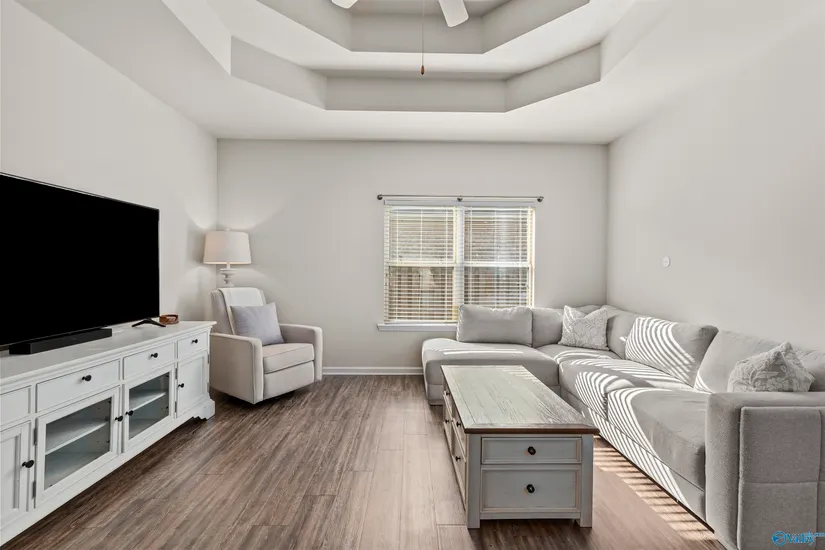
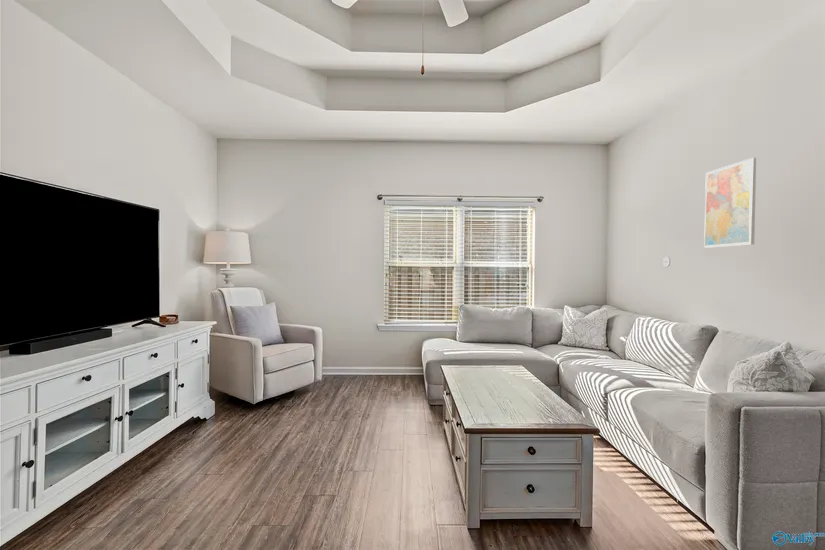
+ wall art (728, 206)
